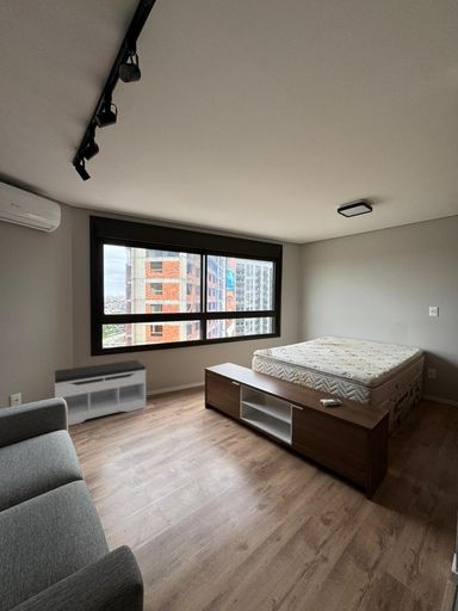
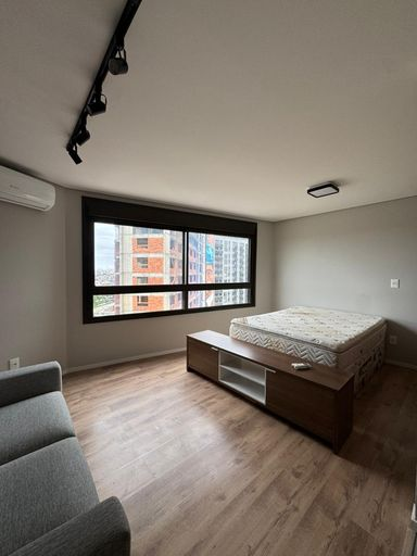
- bench (101, 389)
